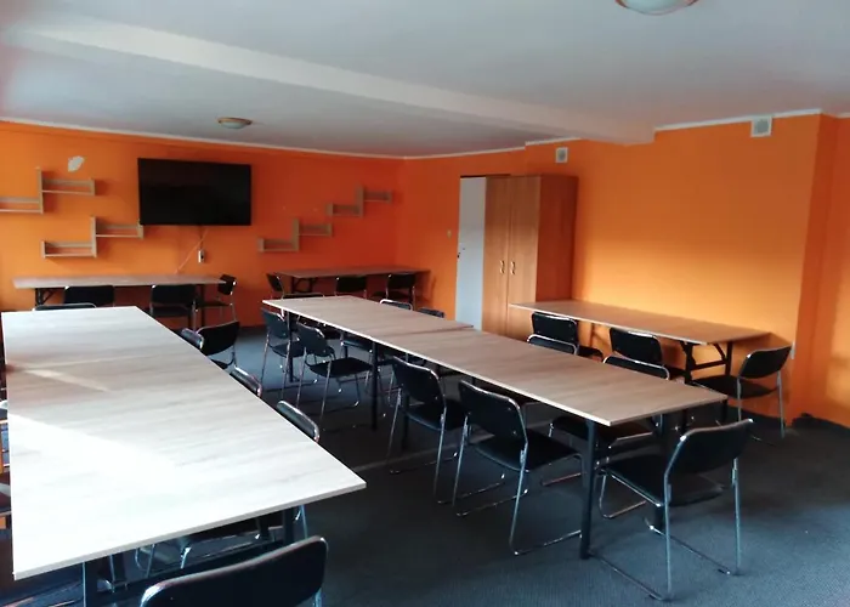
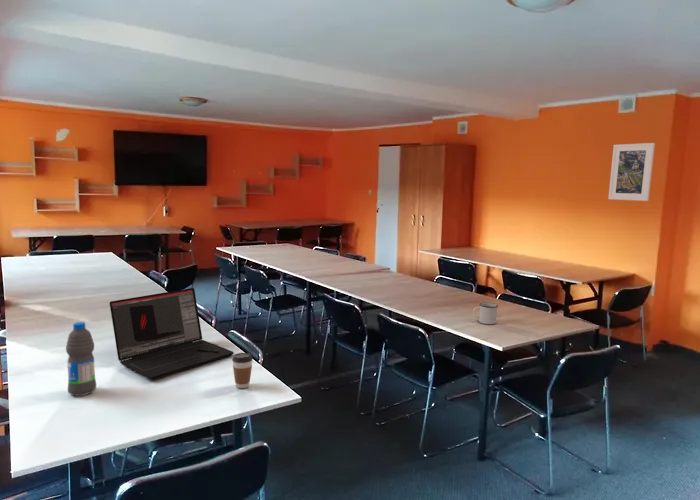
+ coffee cup (242, 370)
+ mug (485, 313)
+ water bottle (80, 357)
+ laptop (173, 329)
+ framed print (630, 172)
